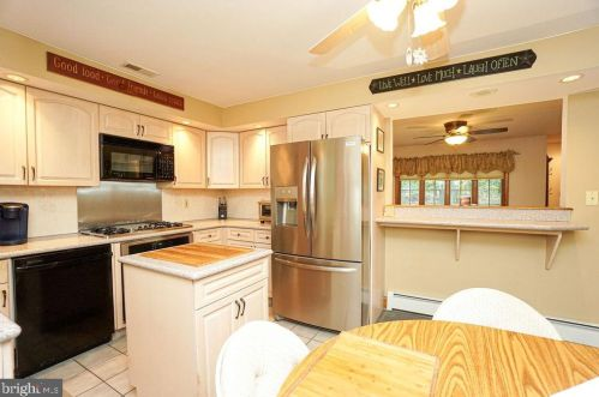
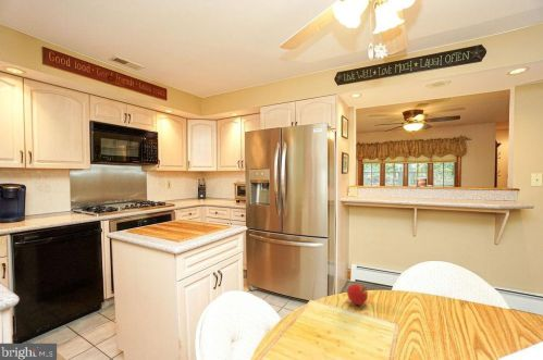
+ fruit (357, 294)
